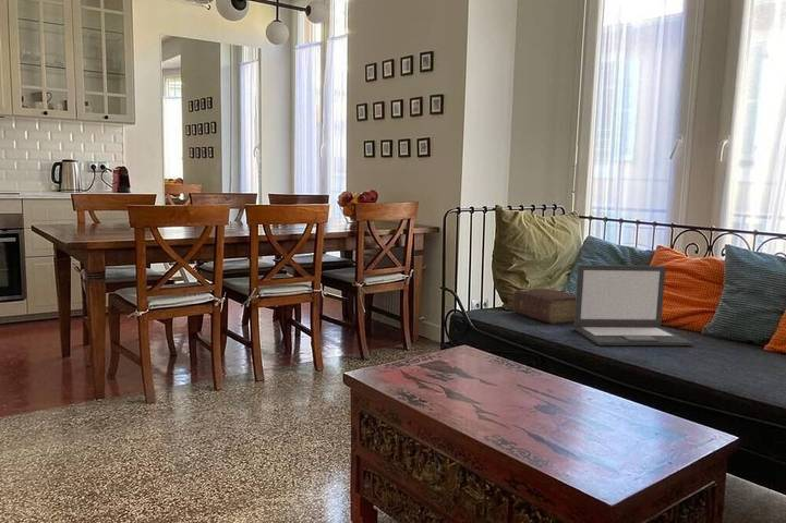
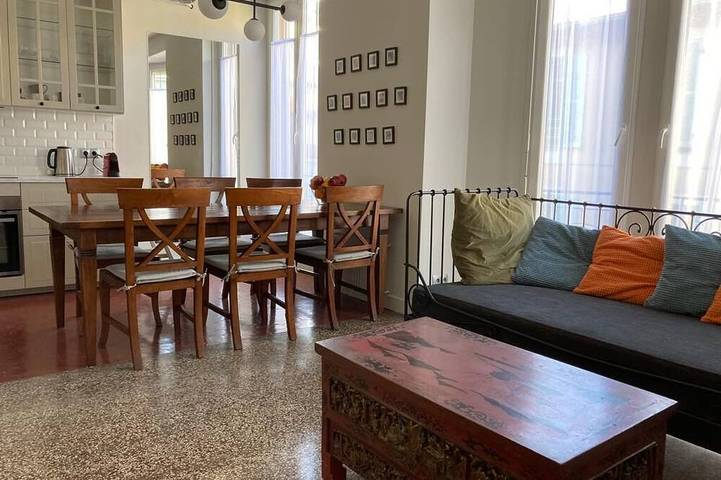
- laptop (632, 303)
- bible (548, 305)
